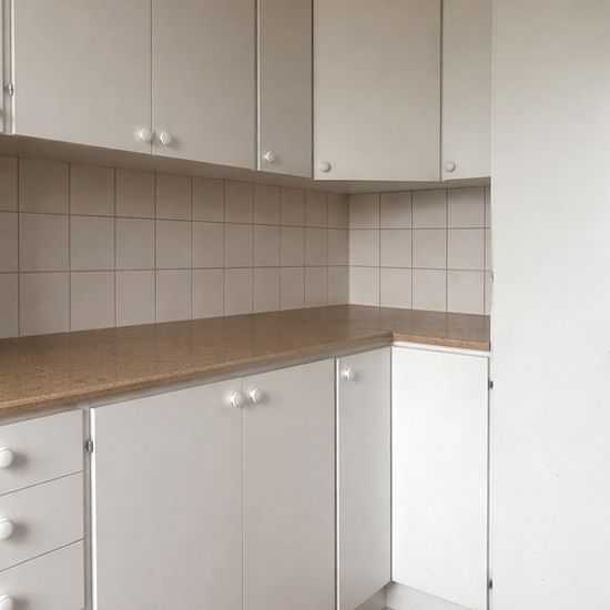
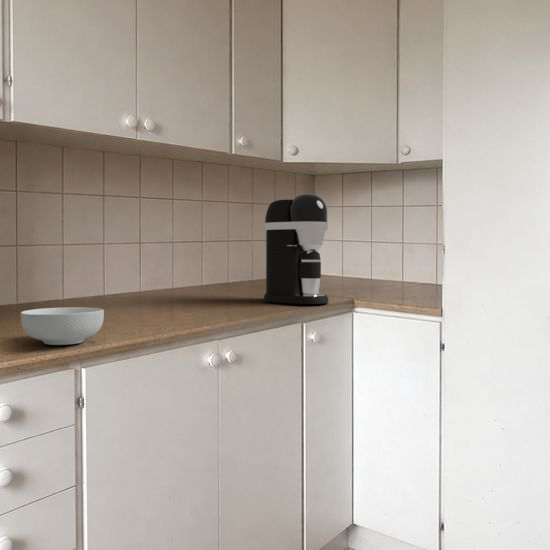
+ cereal bowl (63, 326)
+ coffee maker (295, 248)
